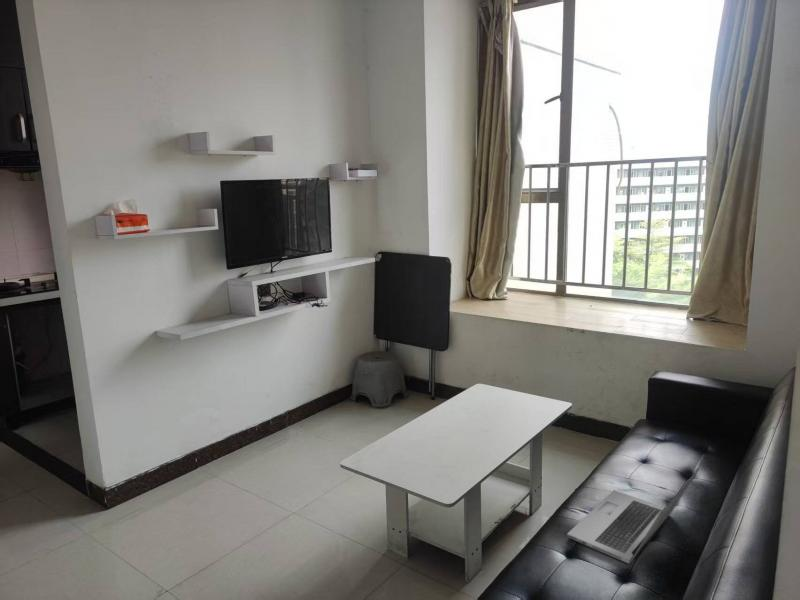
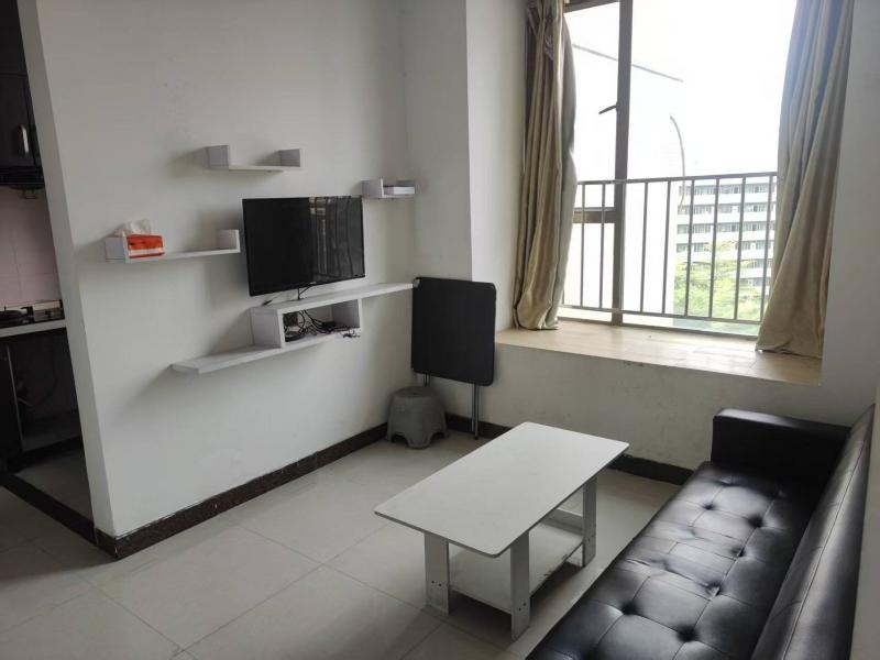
- laptop (633, 502)
